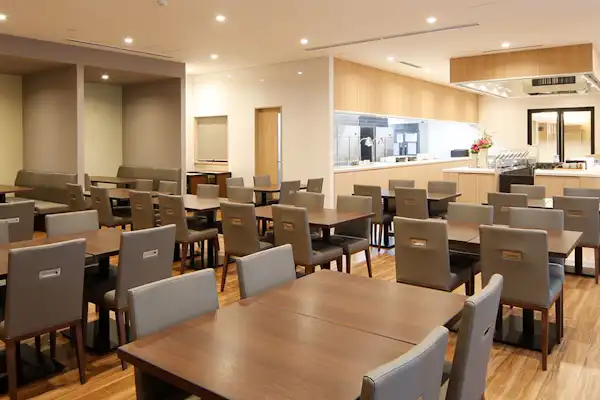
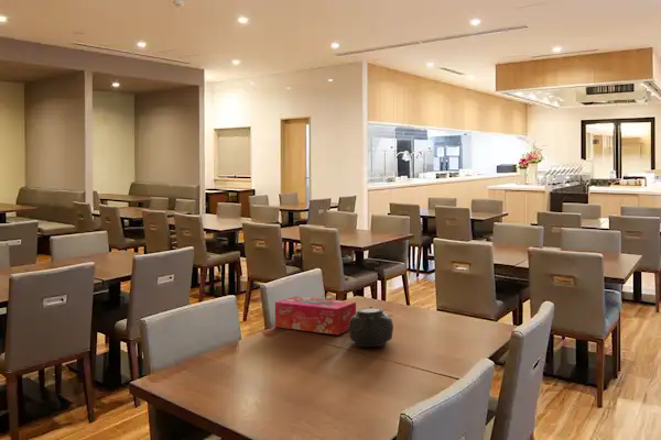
+ teapot (370, 328)
+ tissue box (315, 314)
